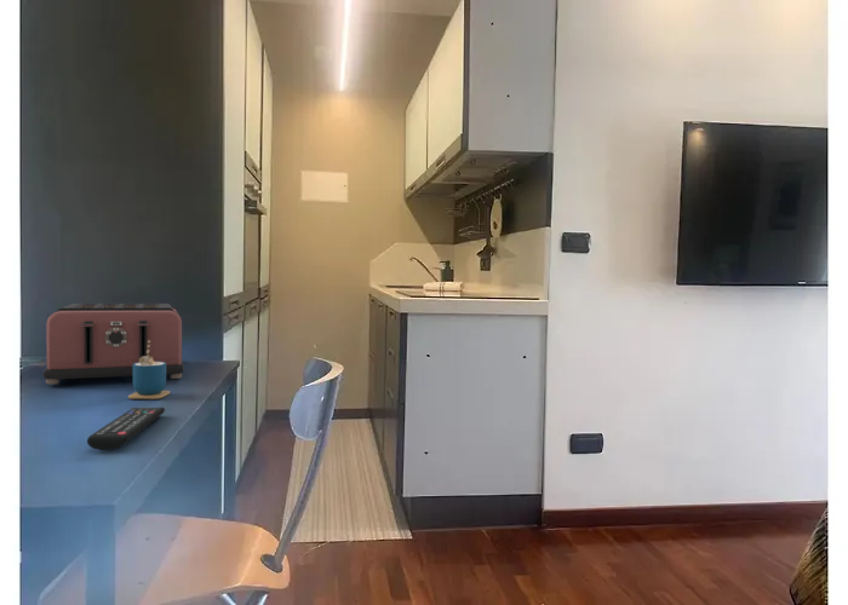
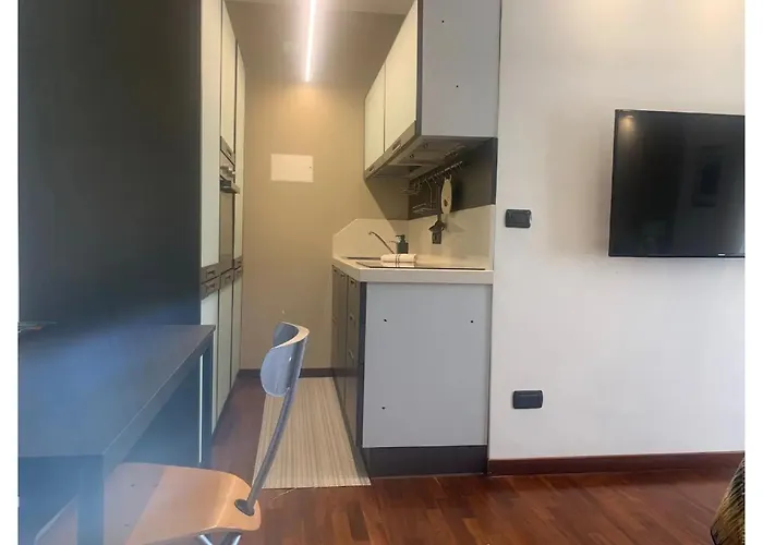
- cup (149, 368)
- remote control (130, 425)
- toaster (119, 339)
